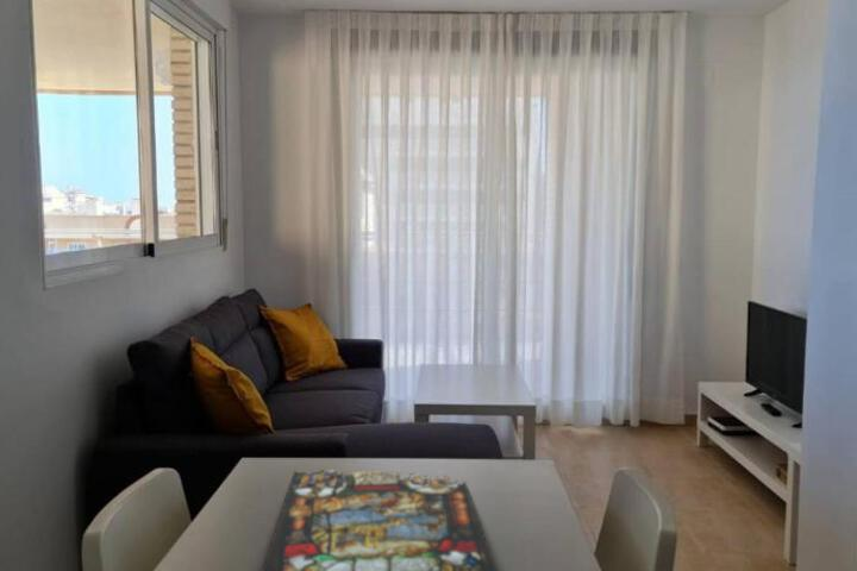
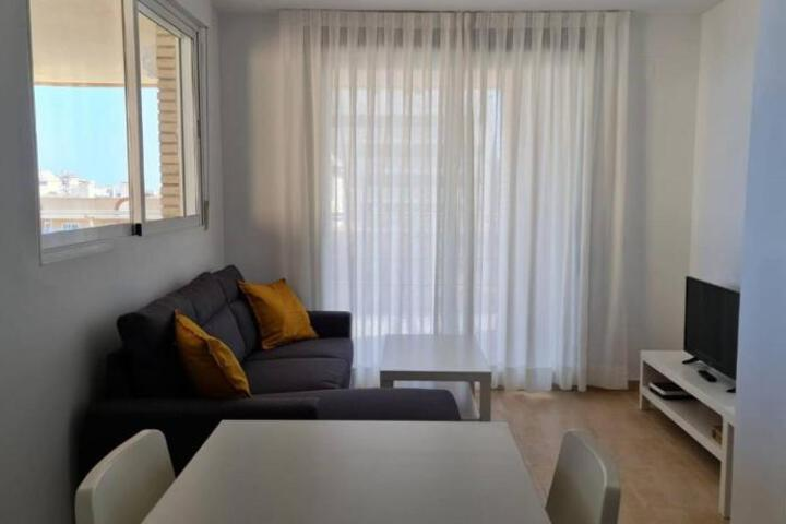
- stained glass panel (379, 513)
